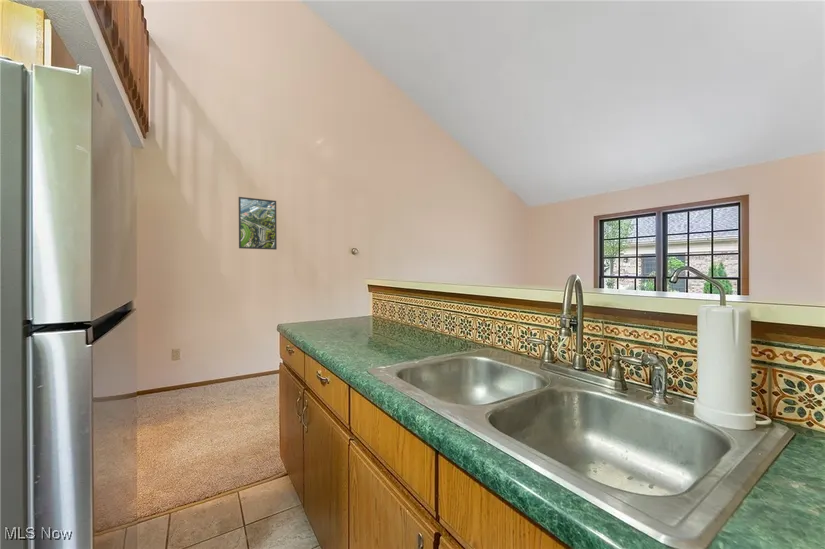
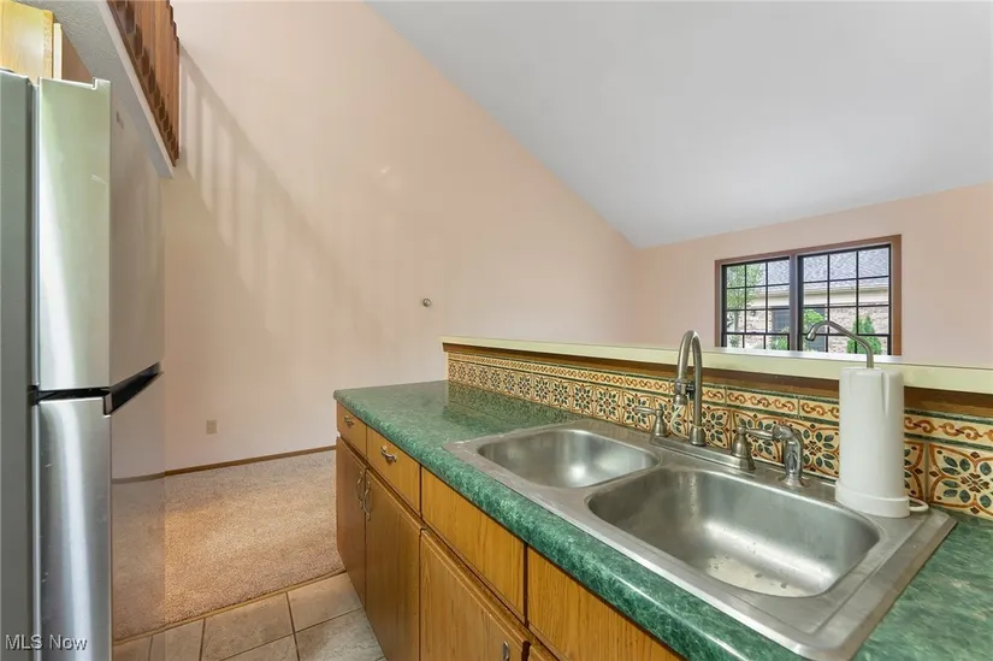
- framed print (258, 223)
